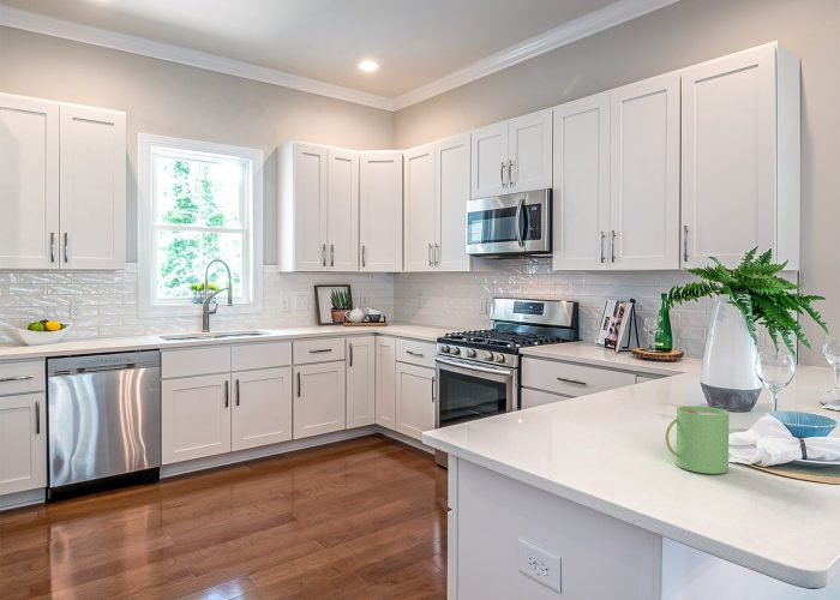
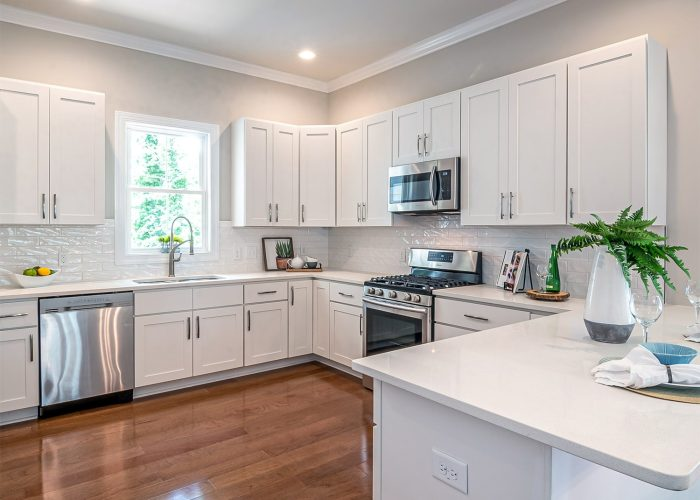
- mug (695, 437)
